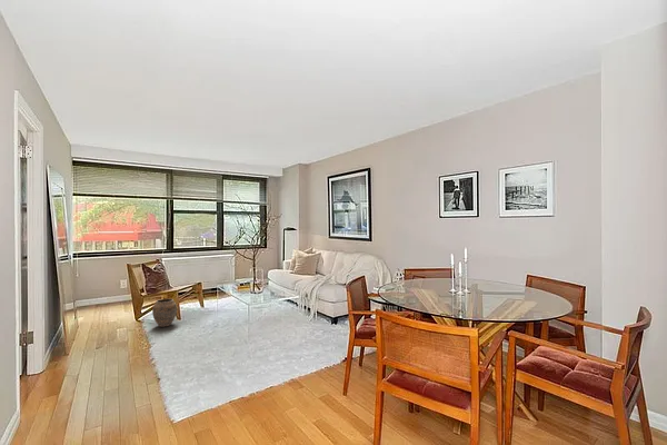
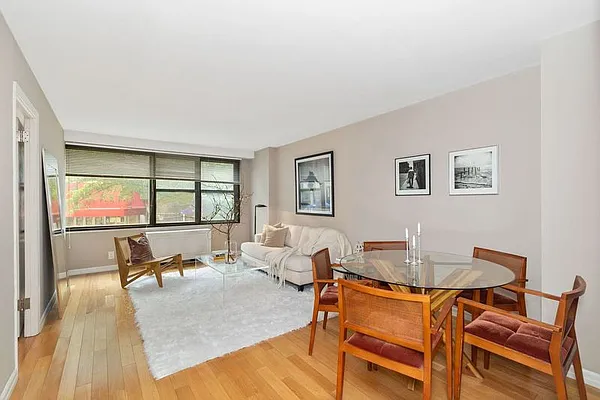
- vase (165, 313)
